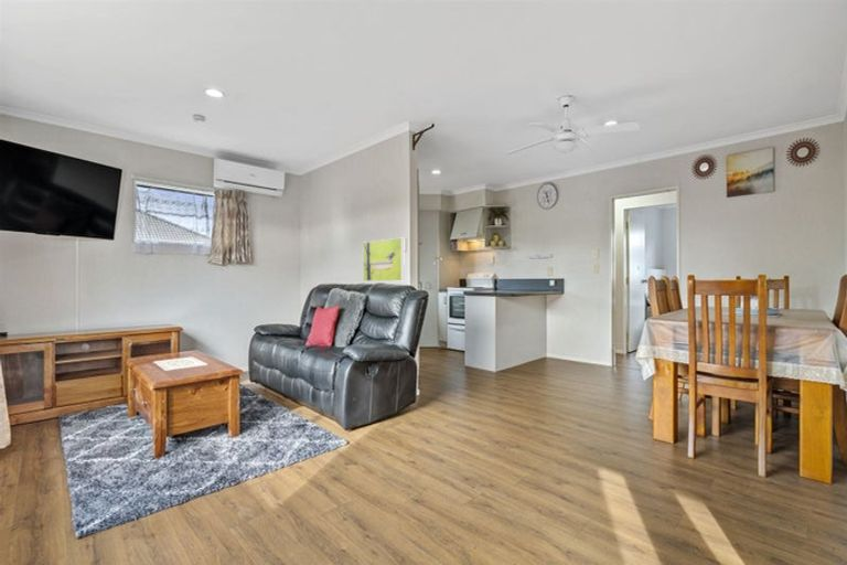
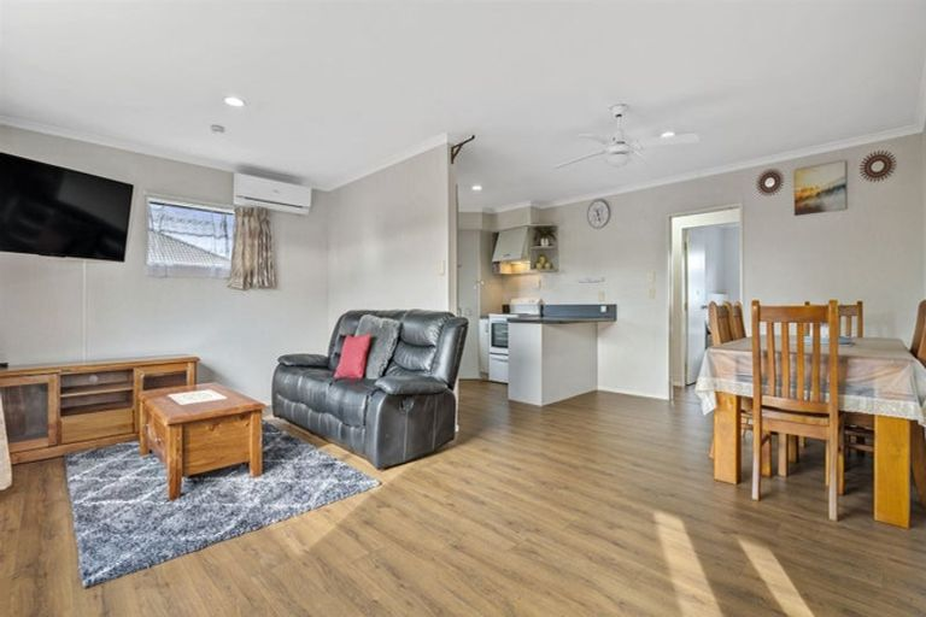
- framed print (382, 260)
